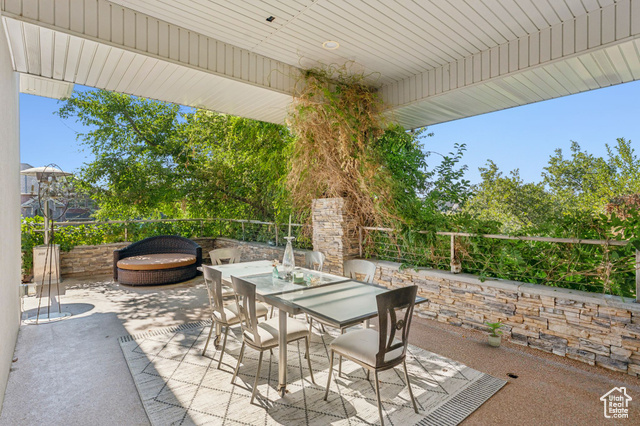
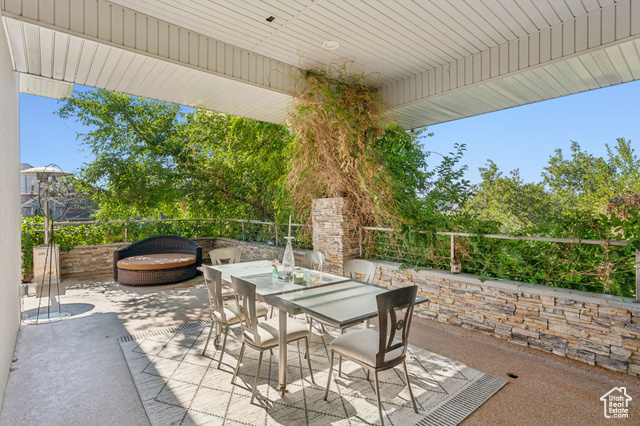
- potted plant (495, 331)
